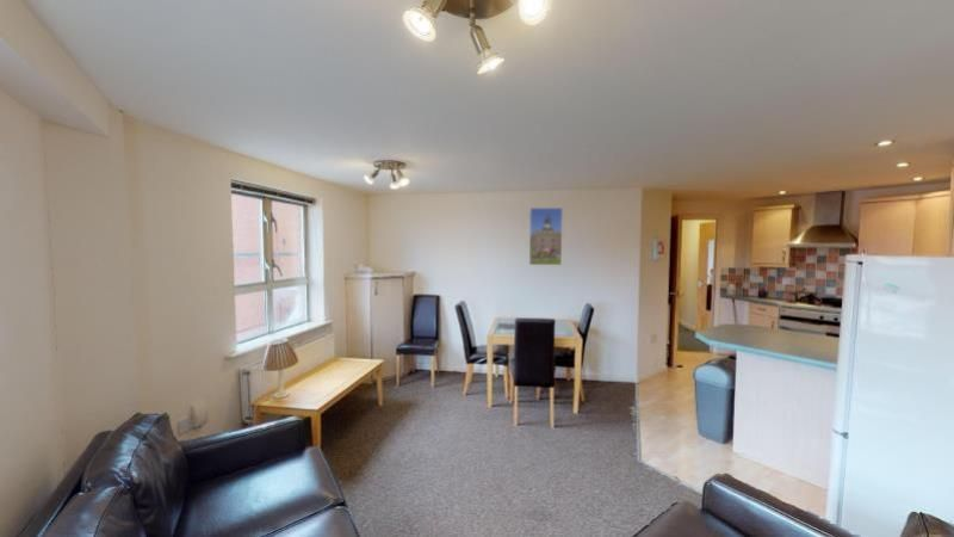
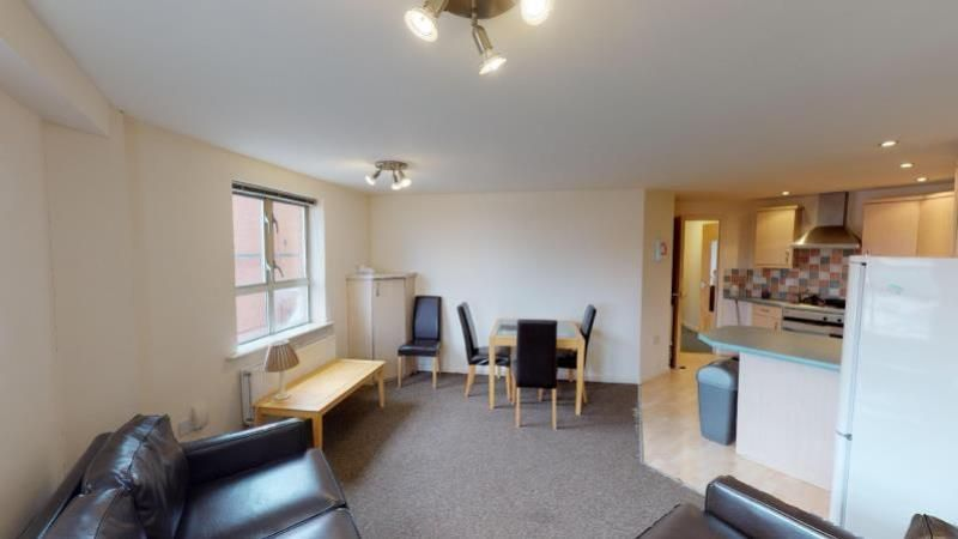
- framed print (545, 236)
